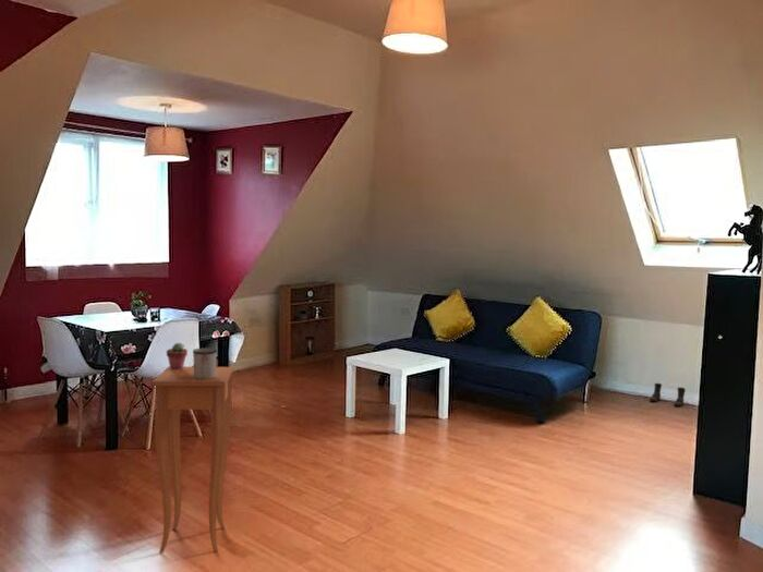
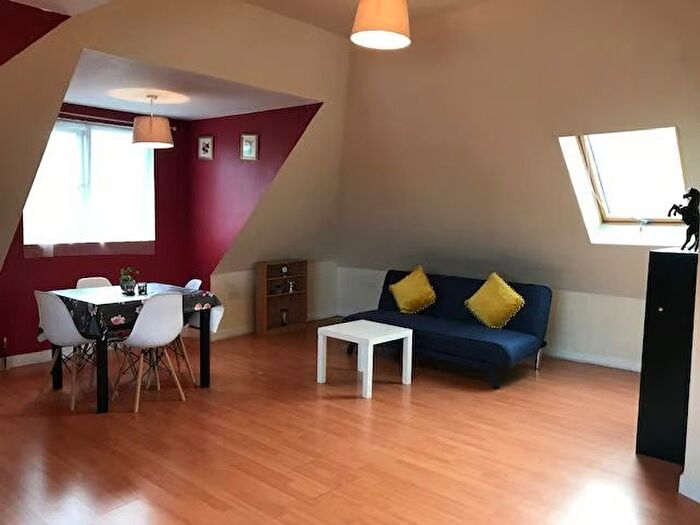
- boots (659, 394)
- potted succulent (177, 355)
- mug (205, 362)
- side table (180, 458)
